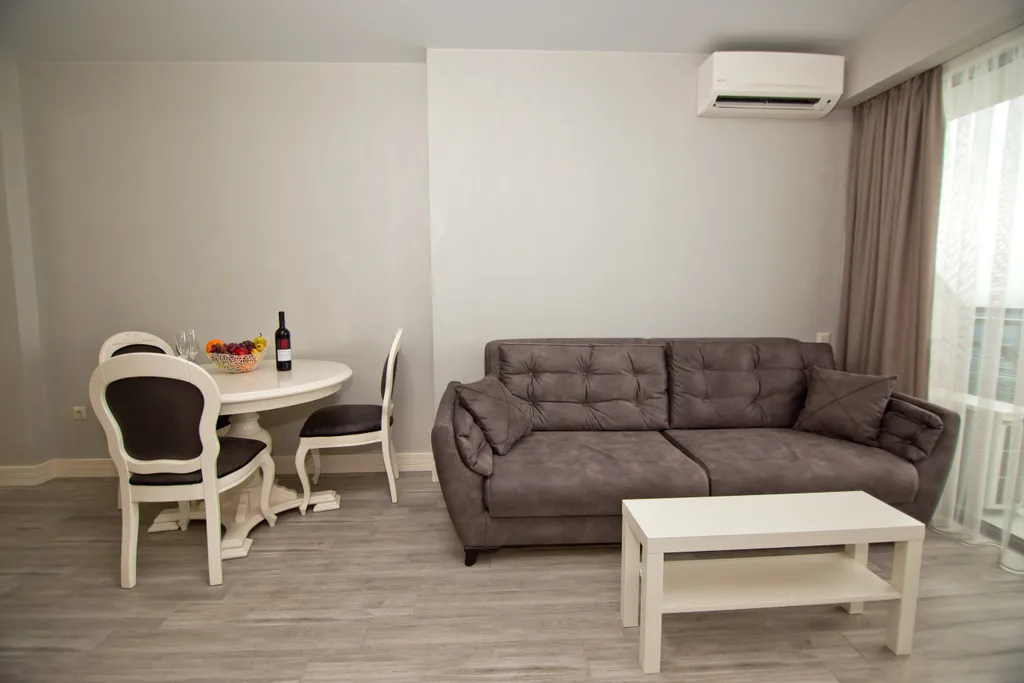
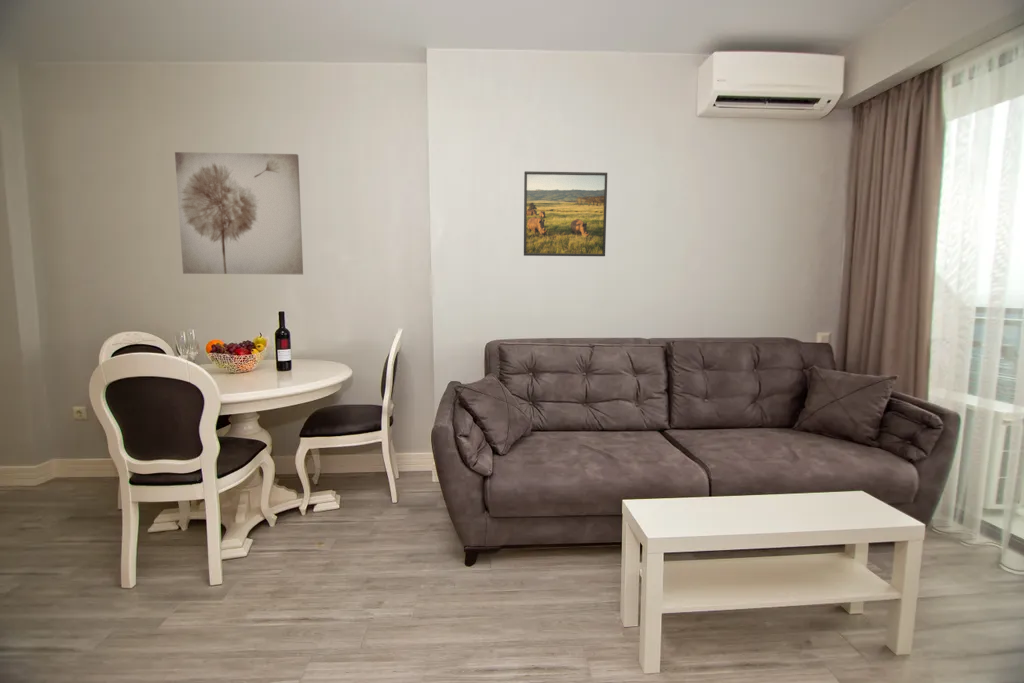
+ wall art (240, 214)
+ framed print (565, 214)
